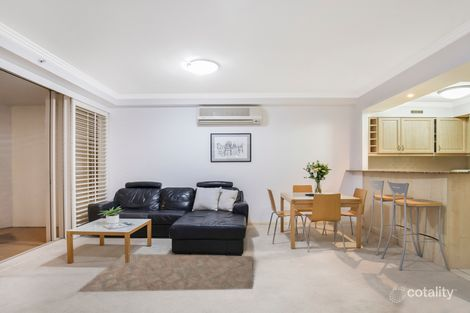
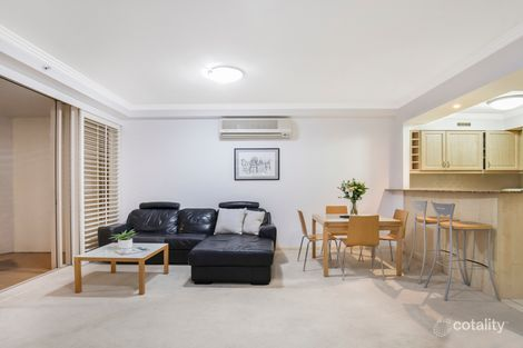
- rug (176, 273)
